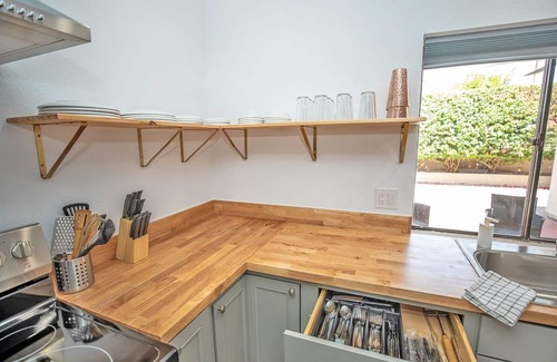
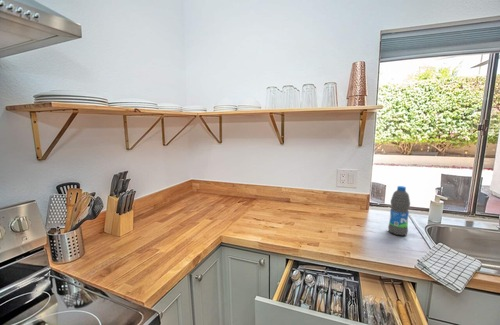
+ water bottle (399, 209)
